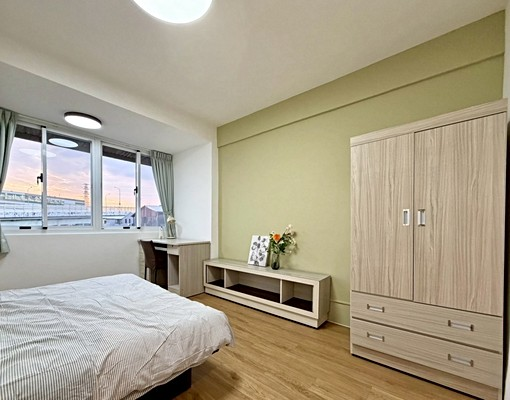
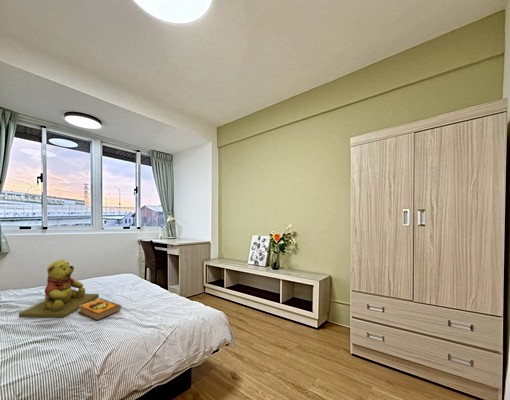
+ hardback book (100, 308)
+ teddy bear (62, 283)
